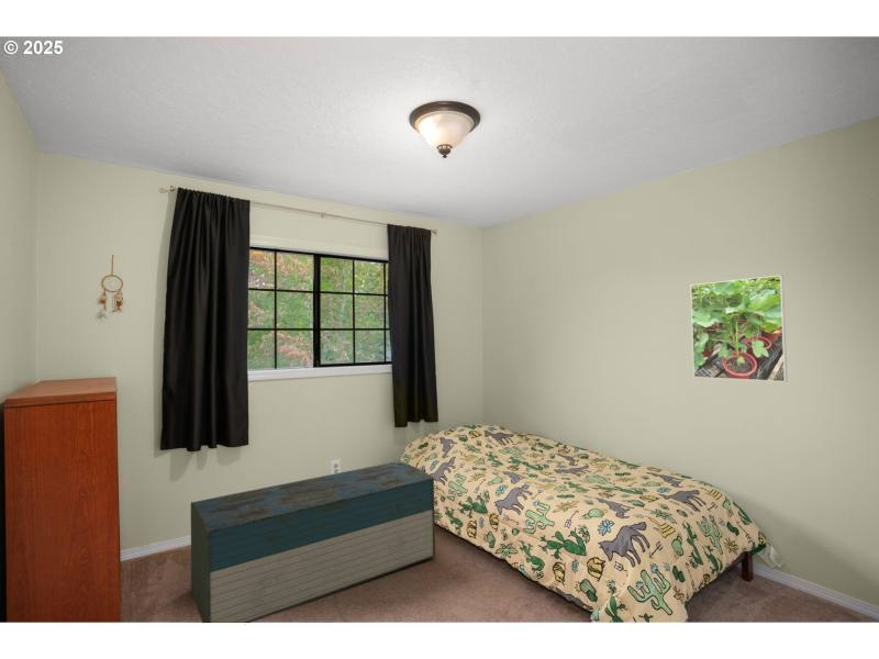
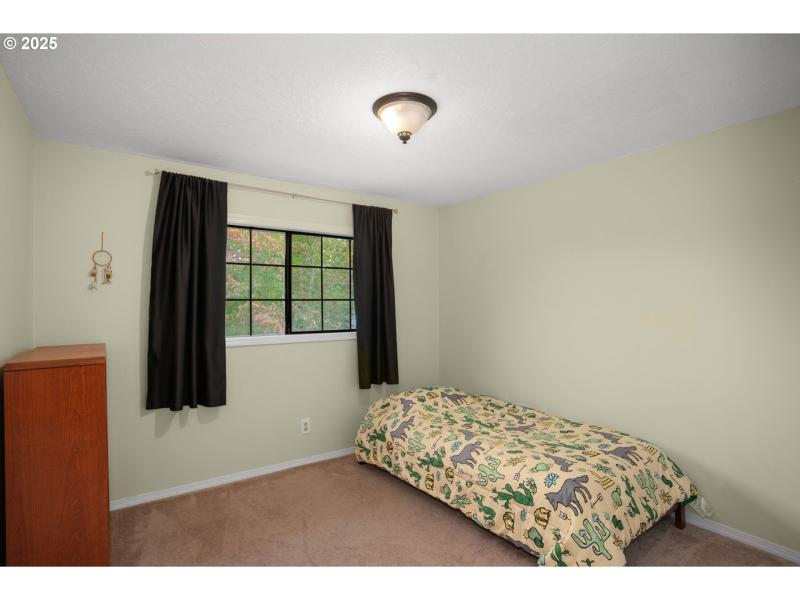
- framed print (735, 330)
- storage bench (302, 513)
